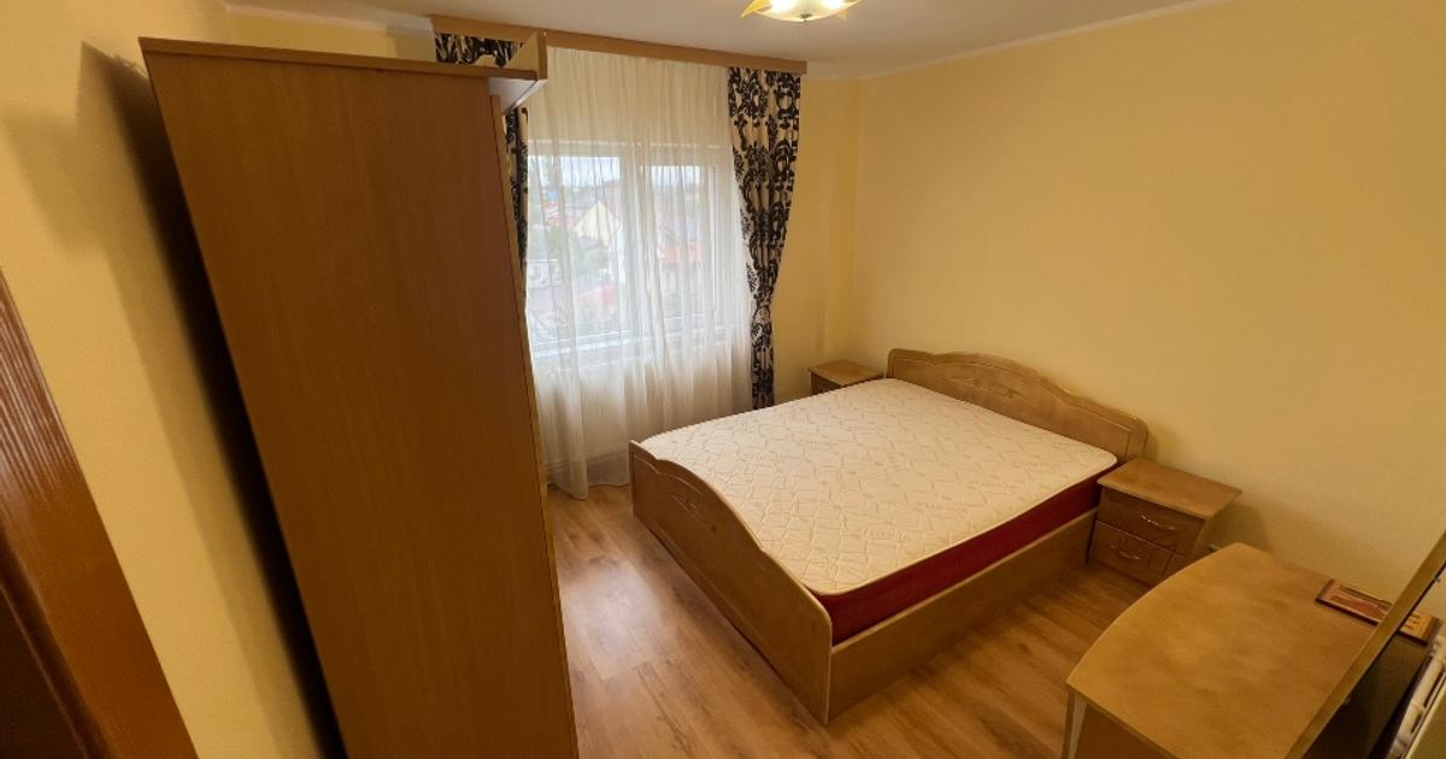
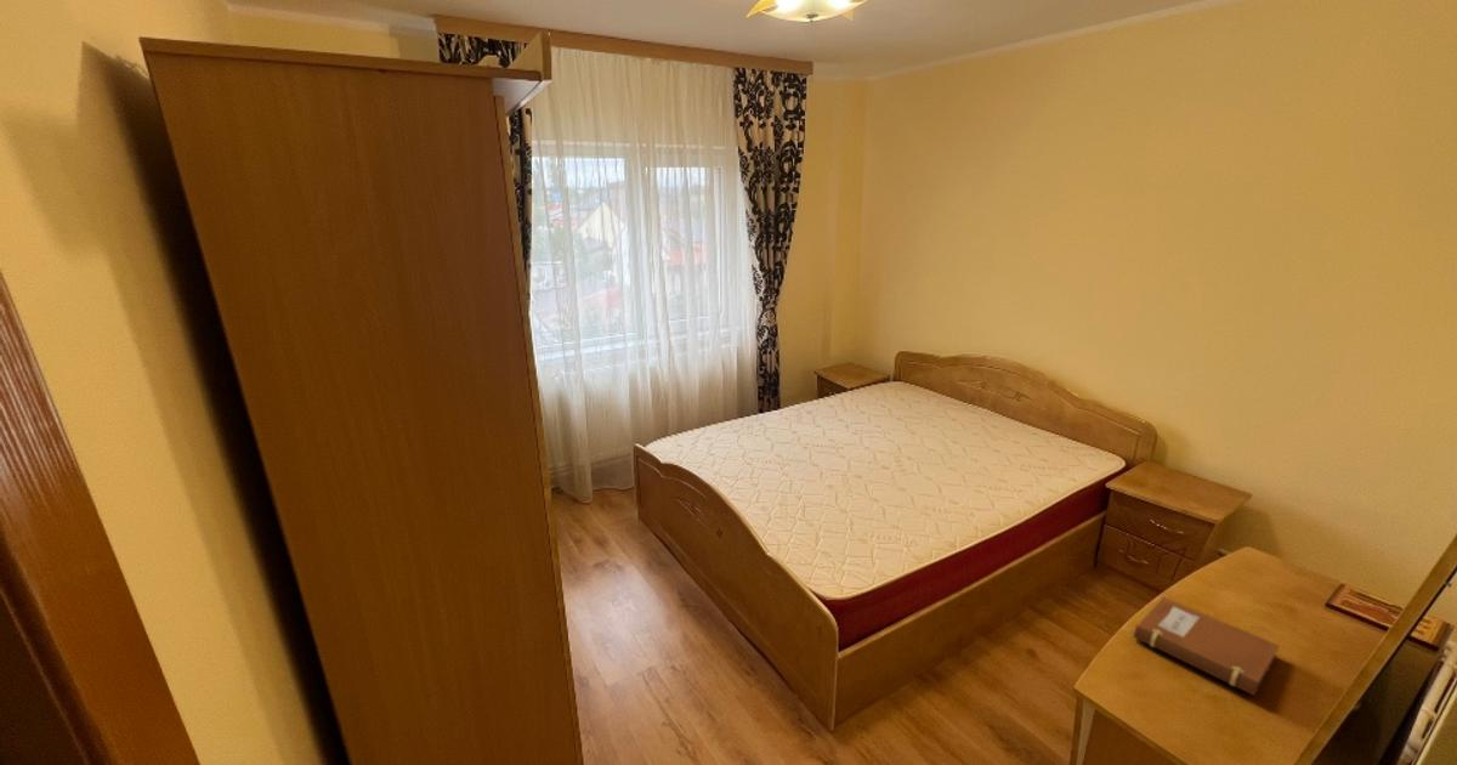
+ notebook (1200, 640)
